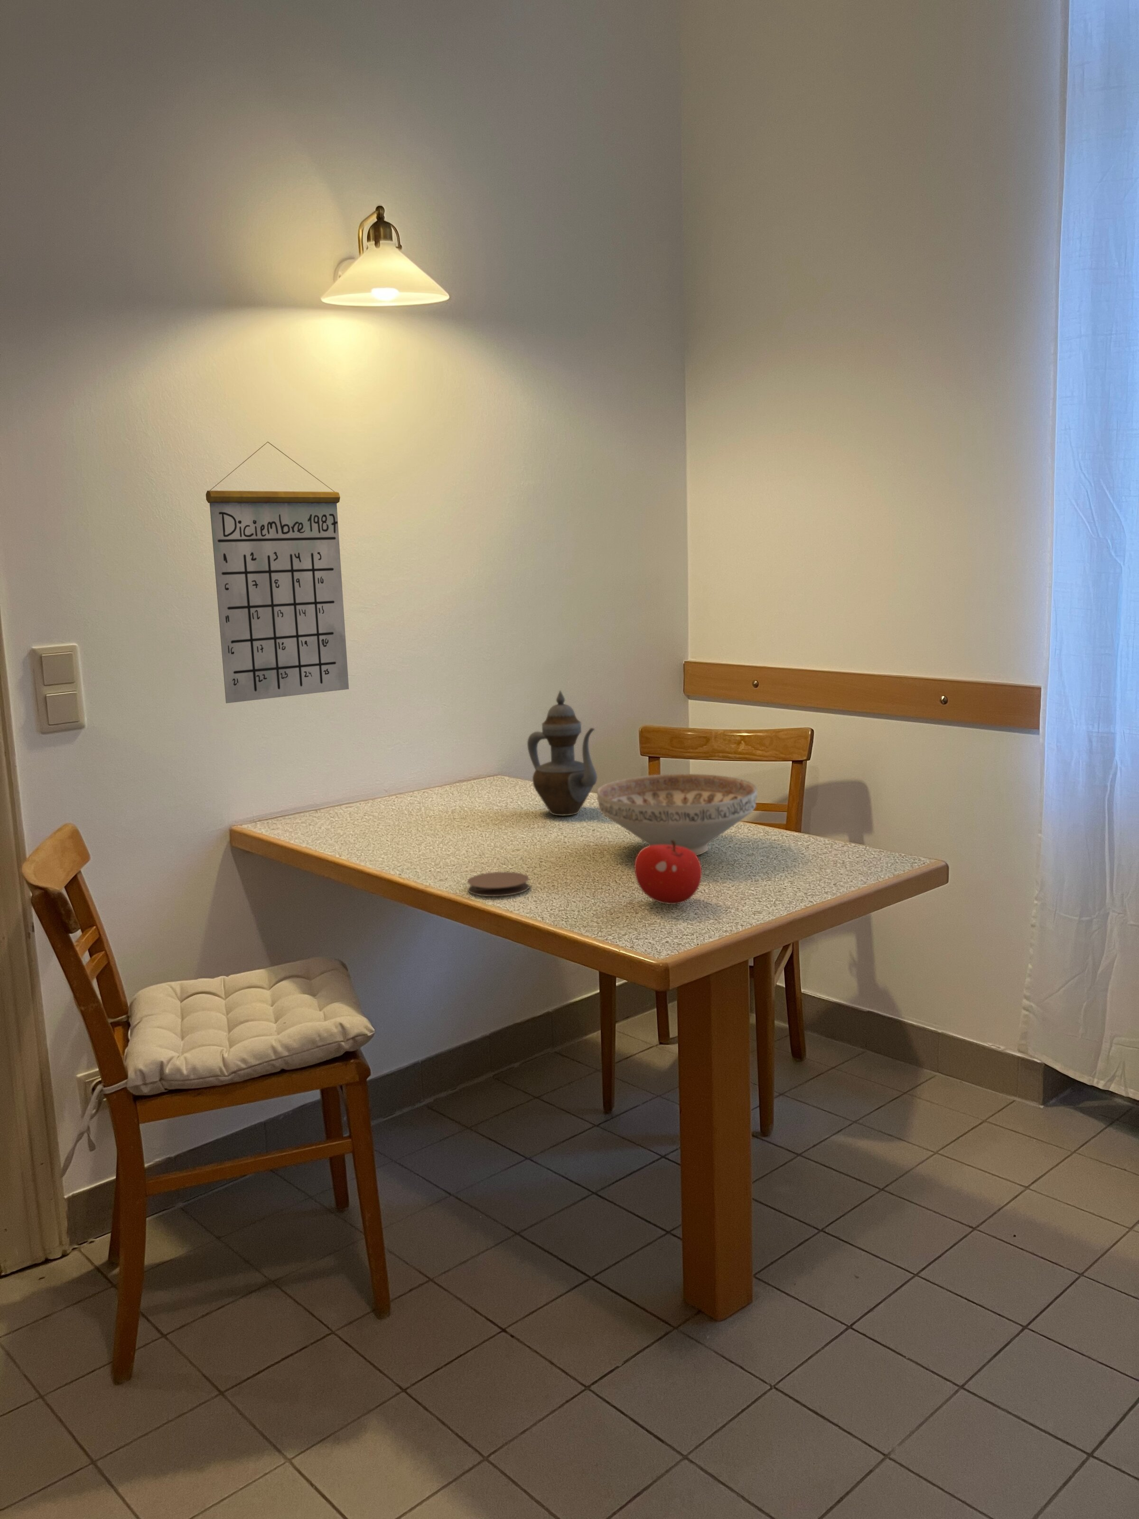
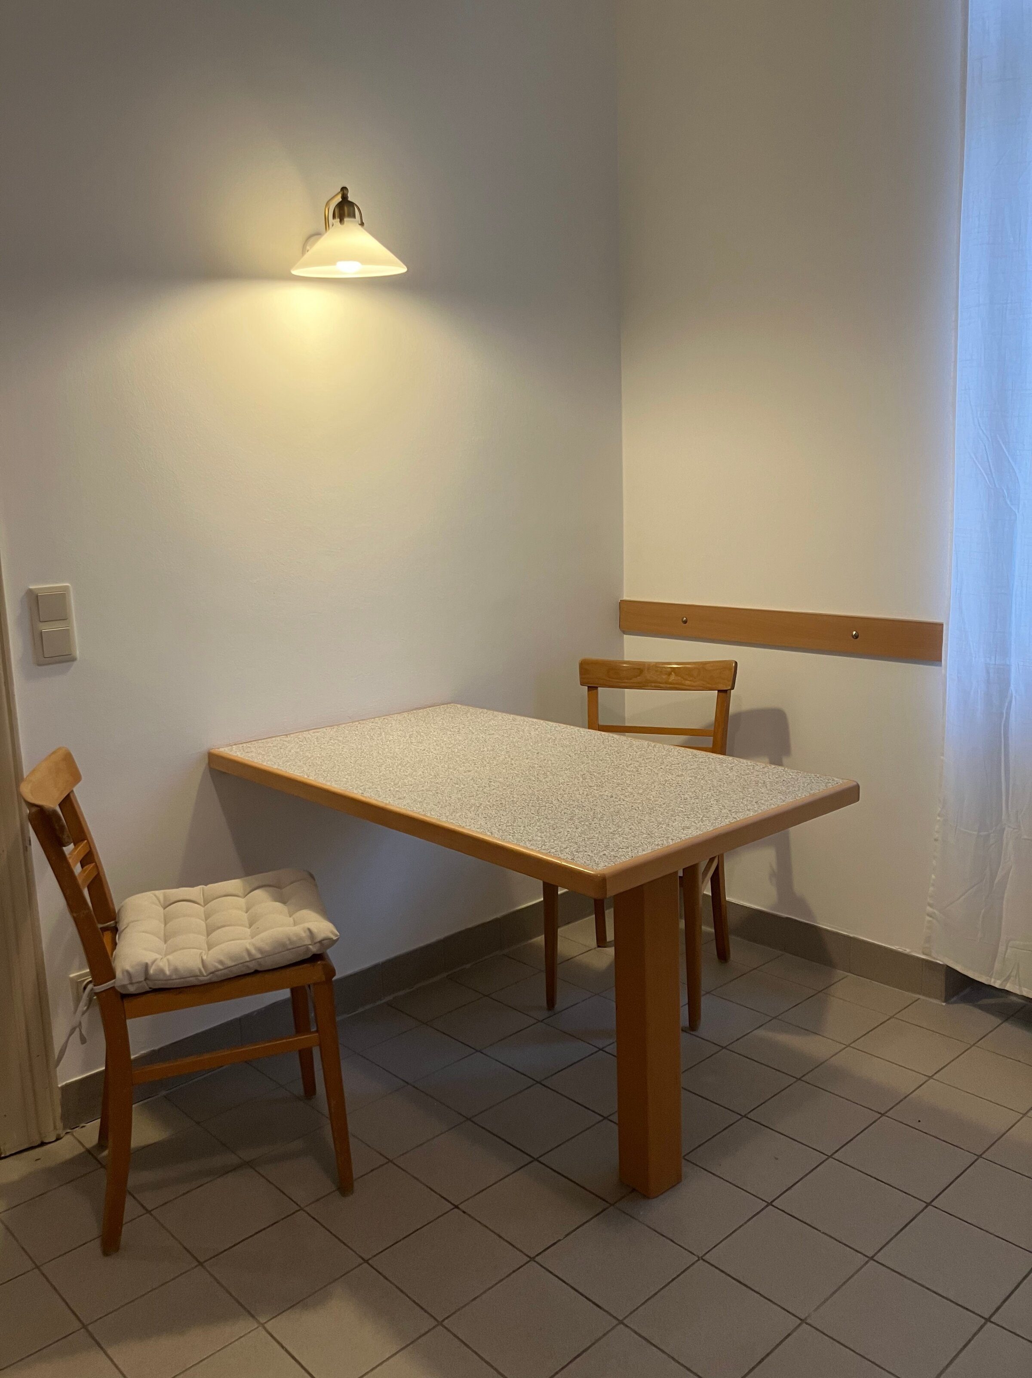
- fruit (666, 870)
- calendar (280, 571)
- decorative bowl (677, 819)
- coaster (498, 884)
- teapot (561, 751)
